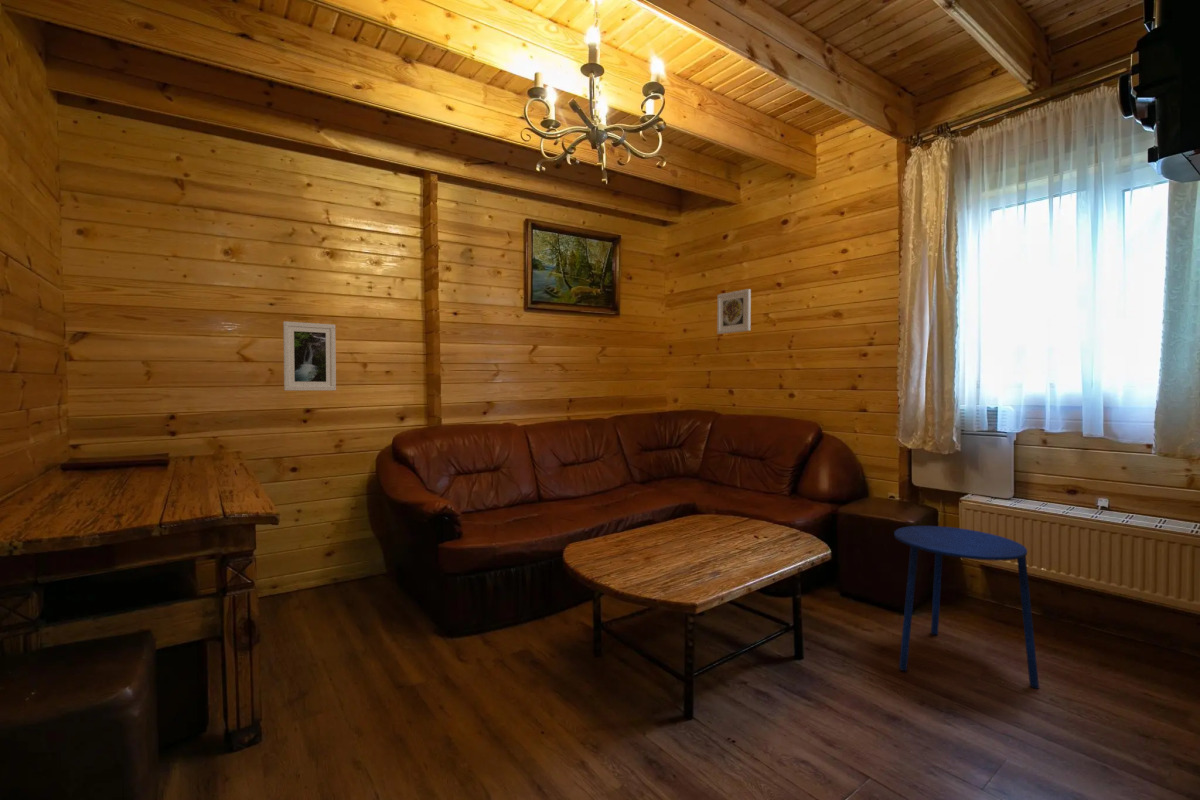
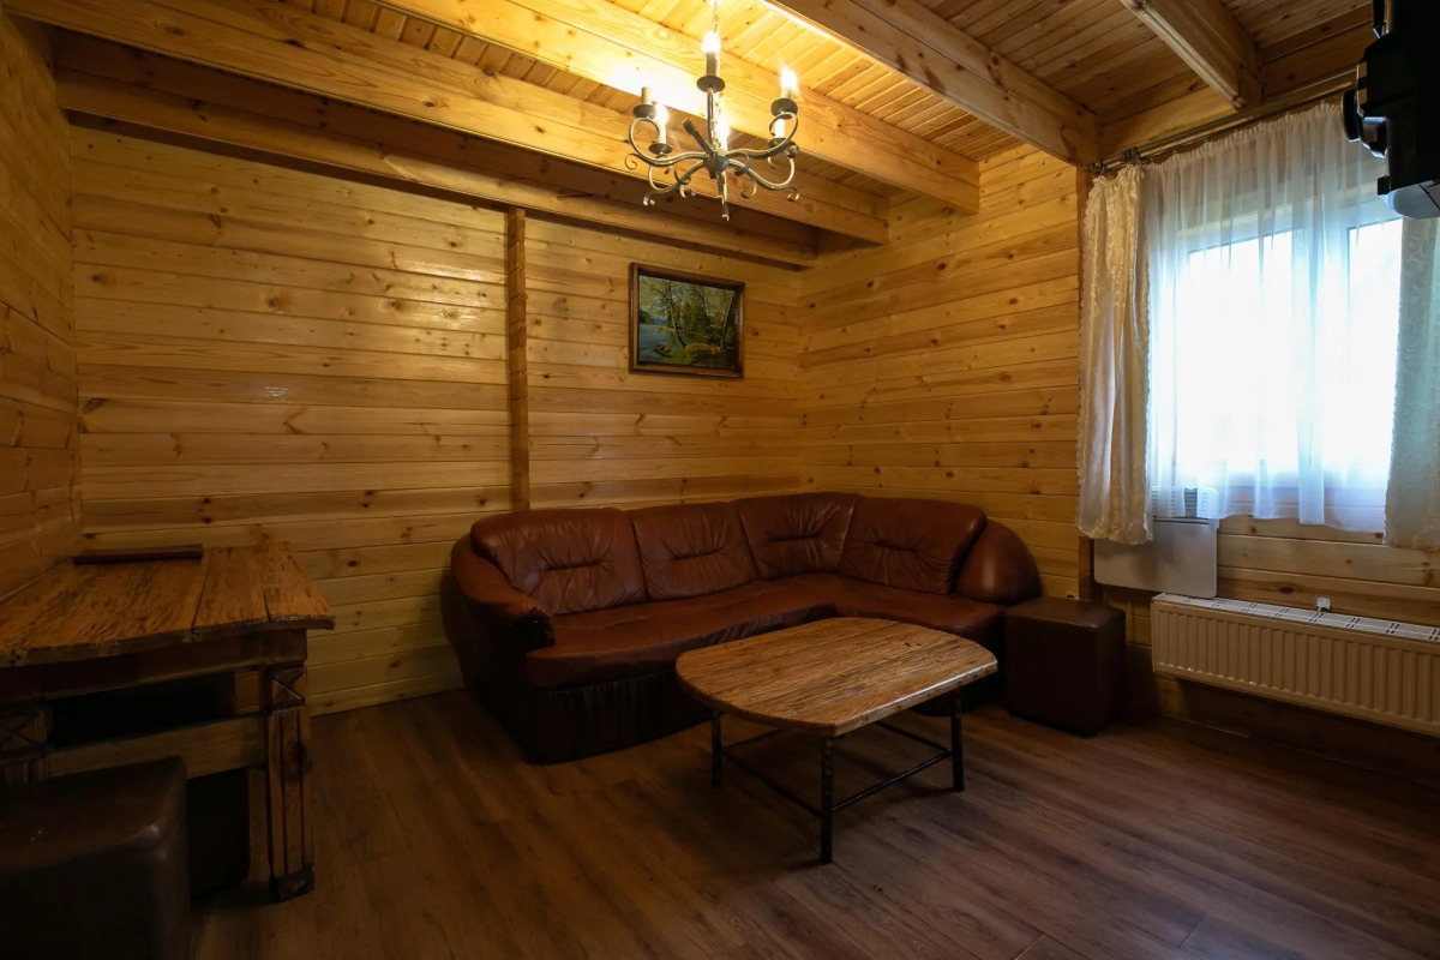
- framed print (310, 356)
- side table (939, 603)
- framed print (733, 312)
